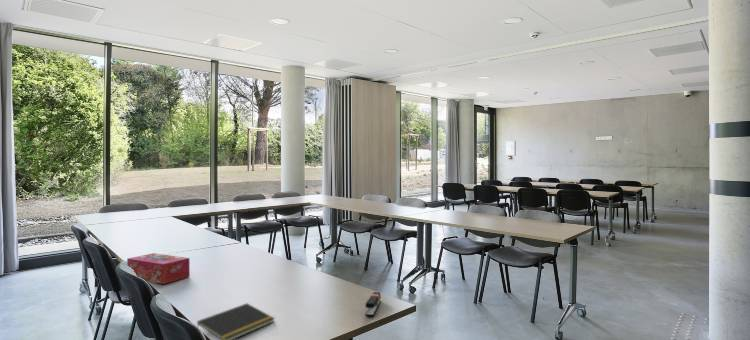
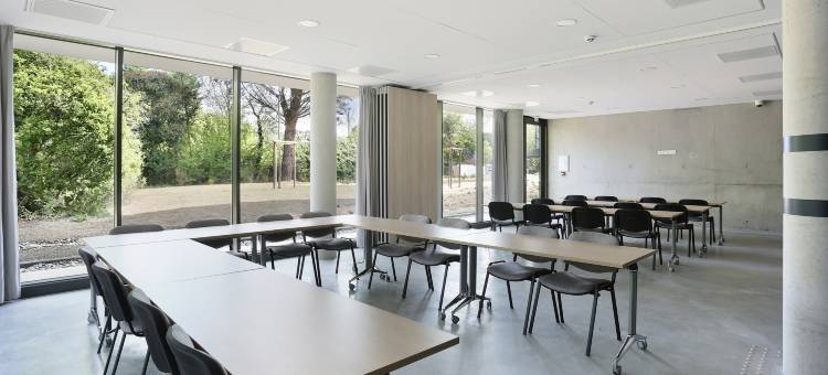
- tissue box (158, 267)
- notepad (237, 321)
- stapler (373, 302)
